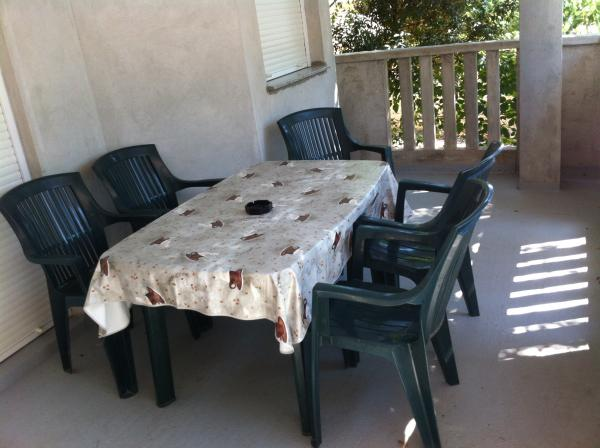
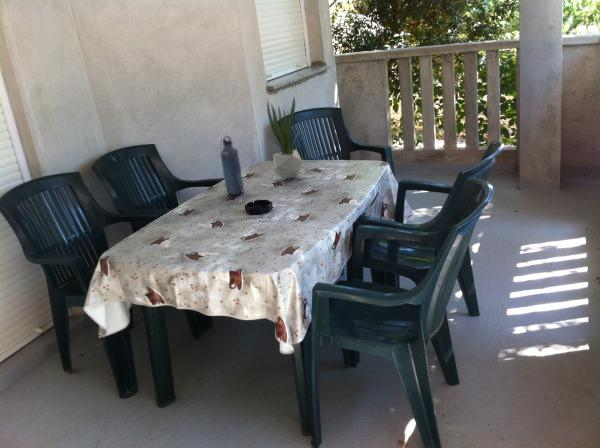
+ potted plant (283, 138)
+ water bottle (230, 164)
